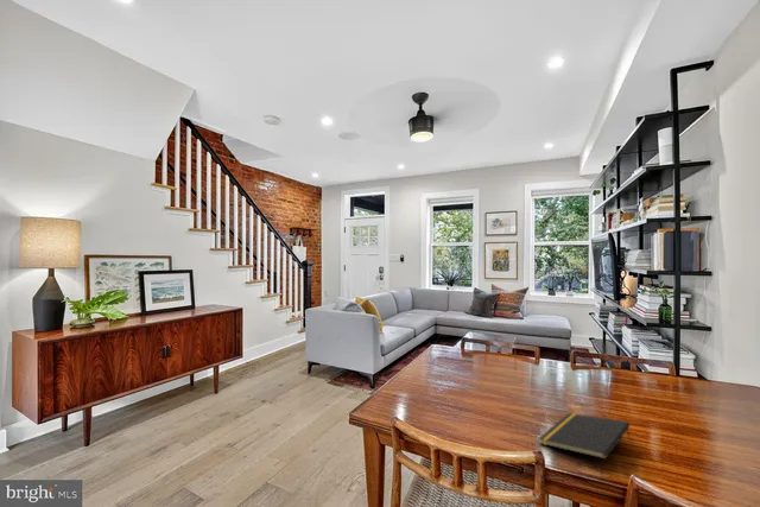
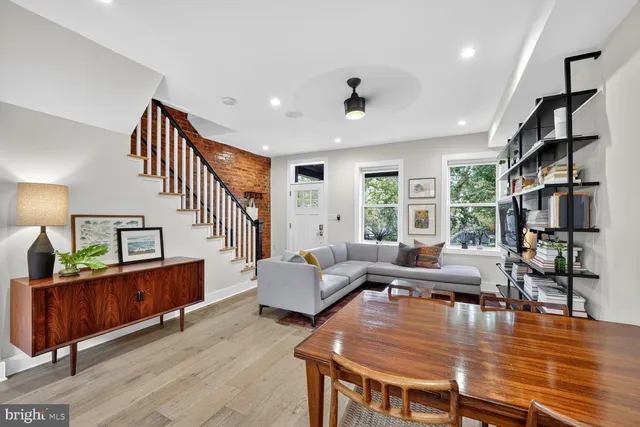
- notepad (584, 432)
